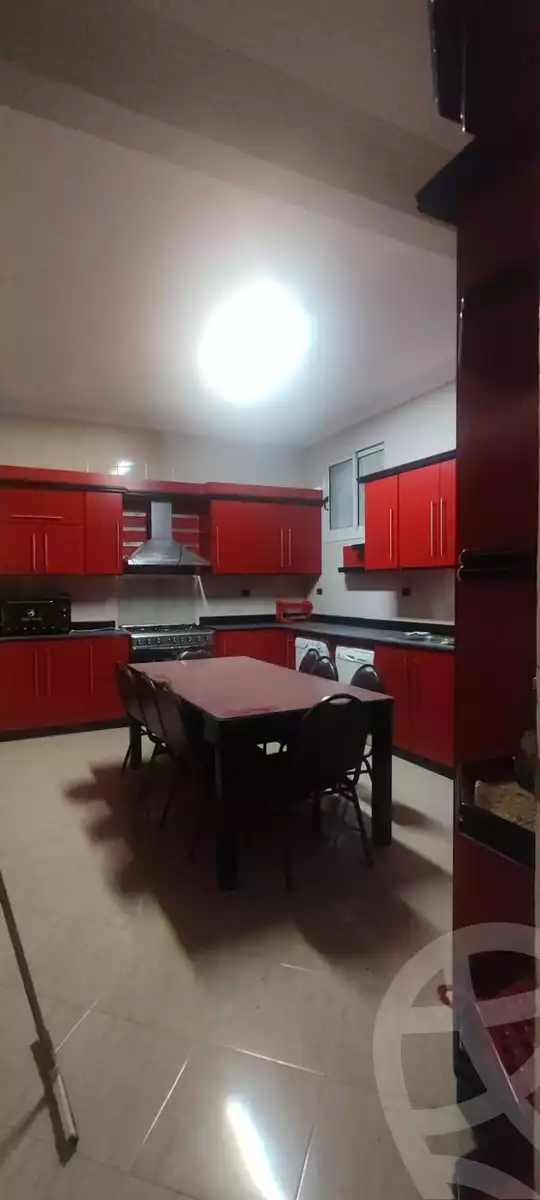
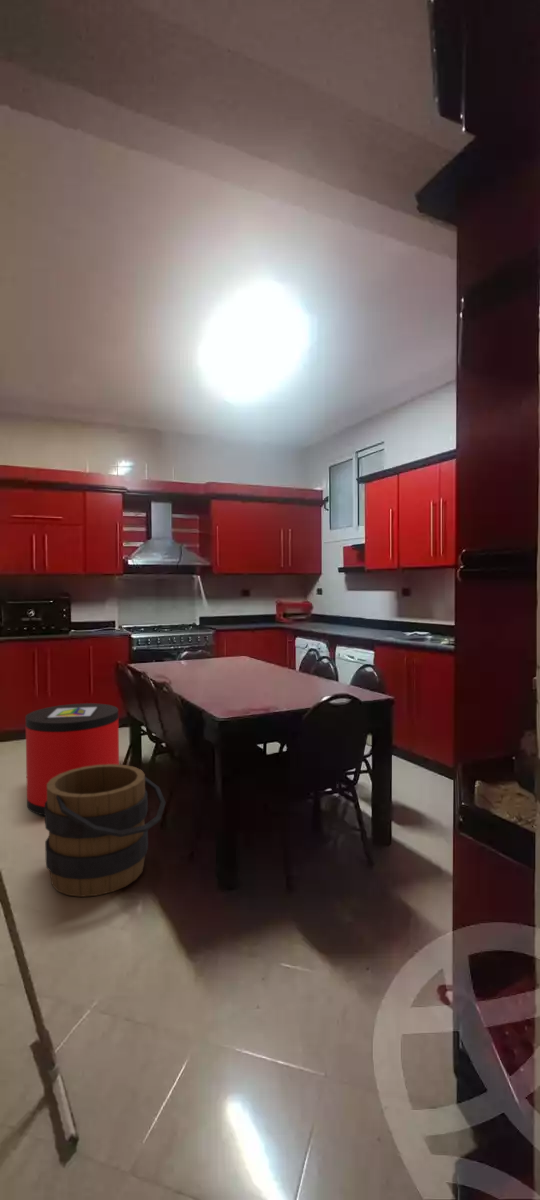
+ bucket (104, 826)
+ trash can (73, 755)
